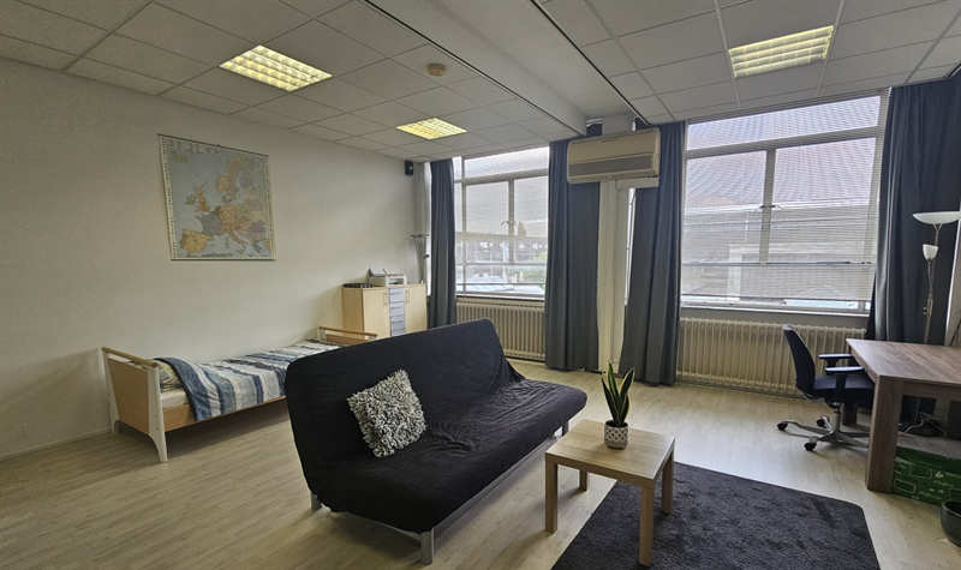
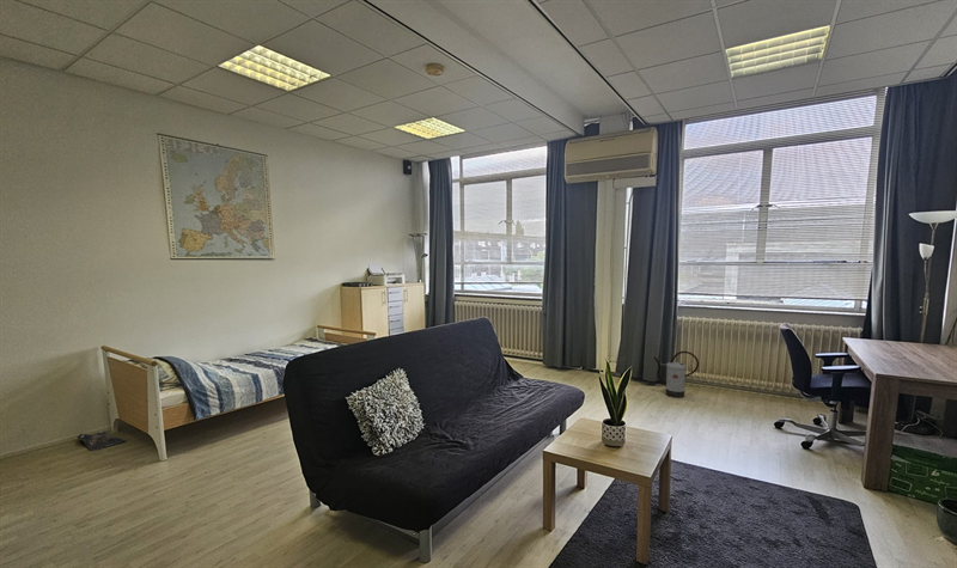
+ bag (102, 438)
+ watering can (675, 372)
